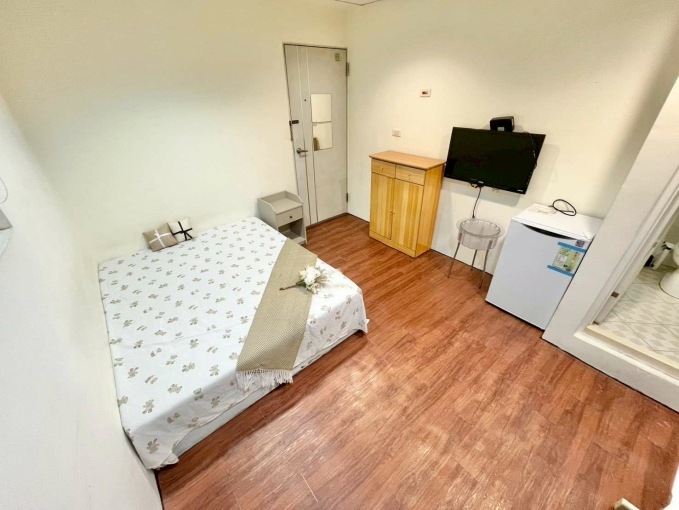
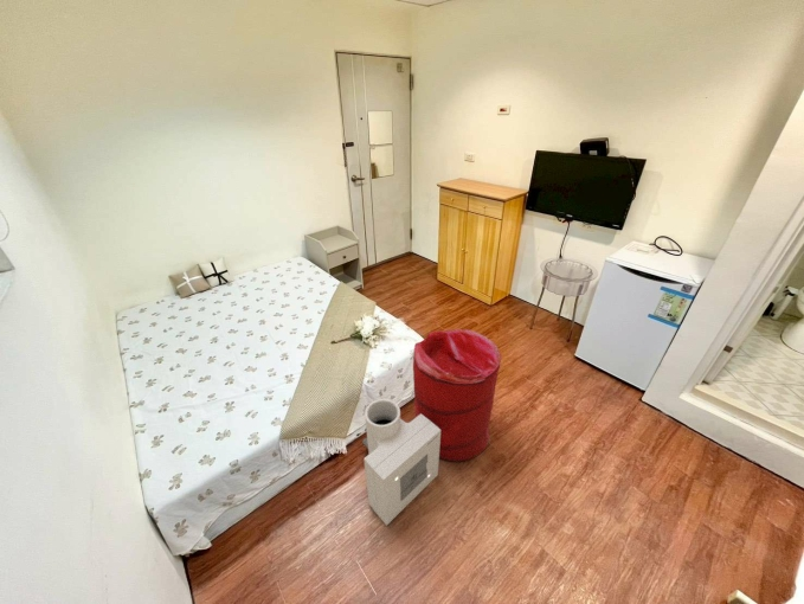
+ laundry hamper (452, 391)
+ air purifier (386, 444)
